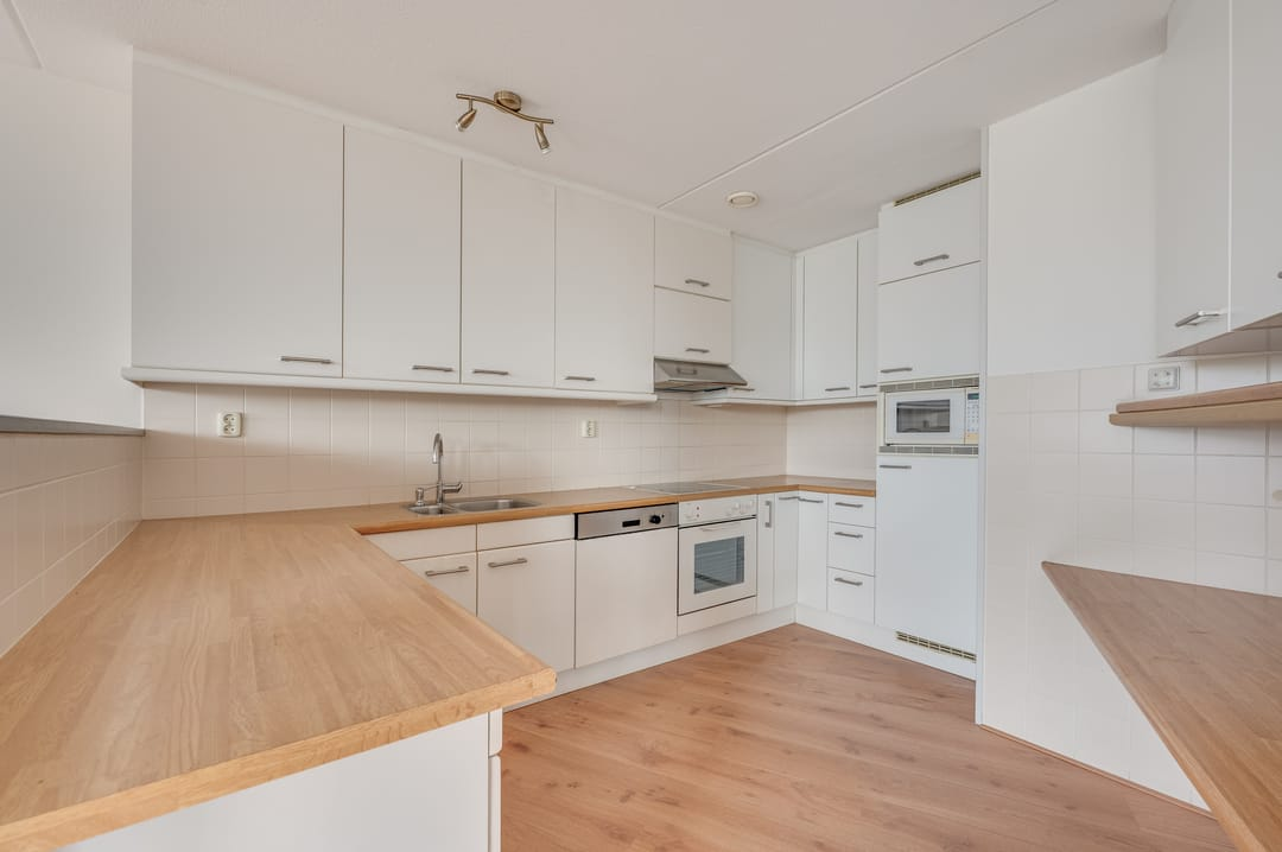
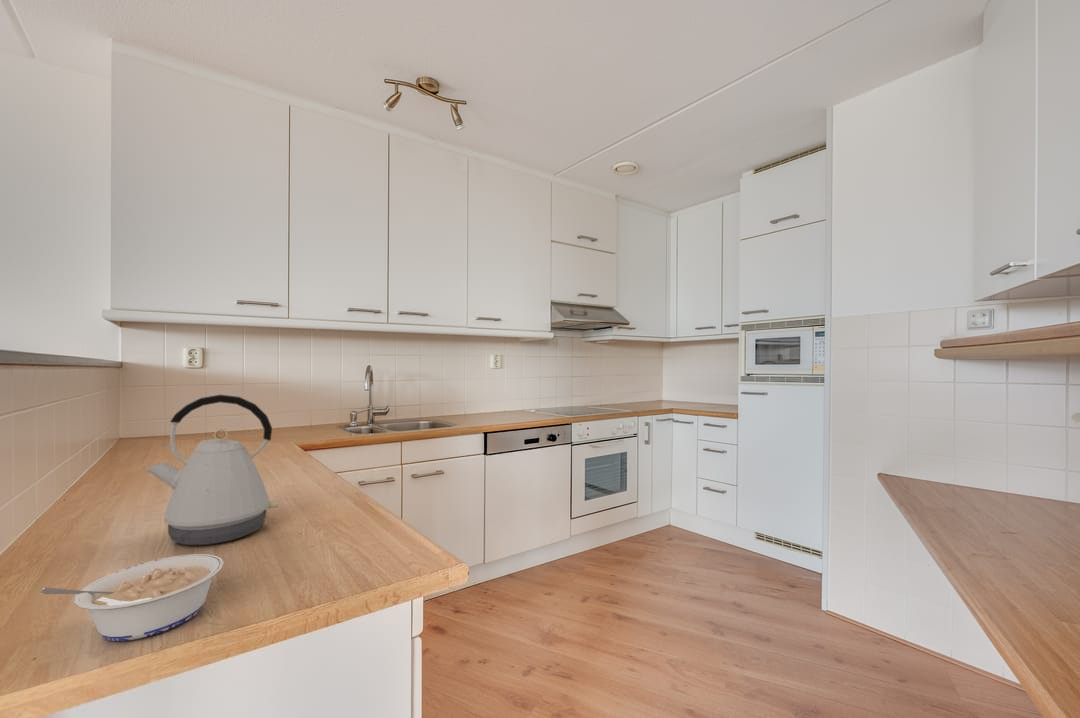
+ kettle (215, 464)
+ legume (149, 596)
